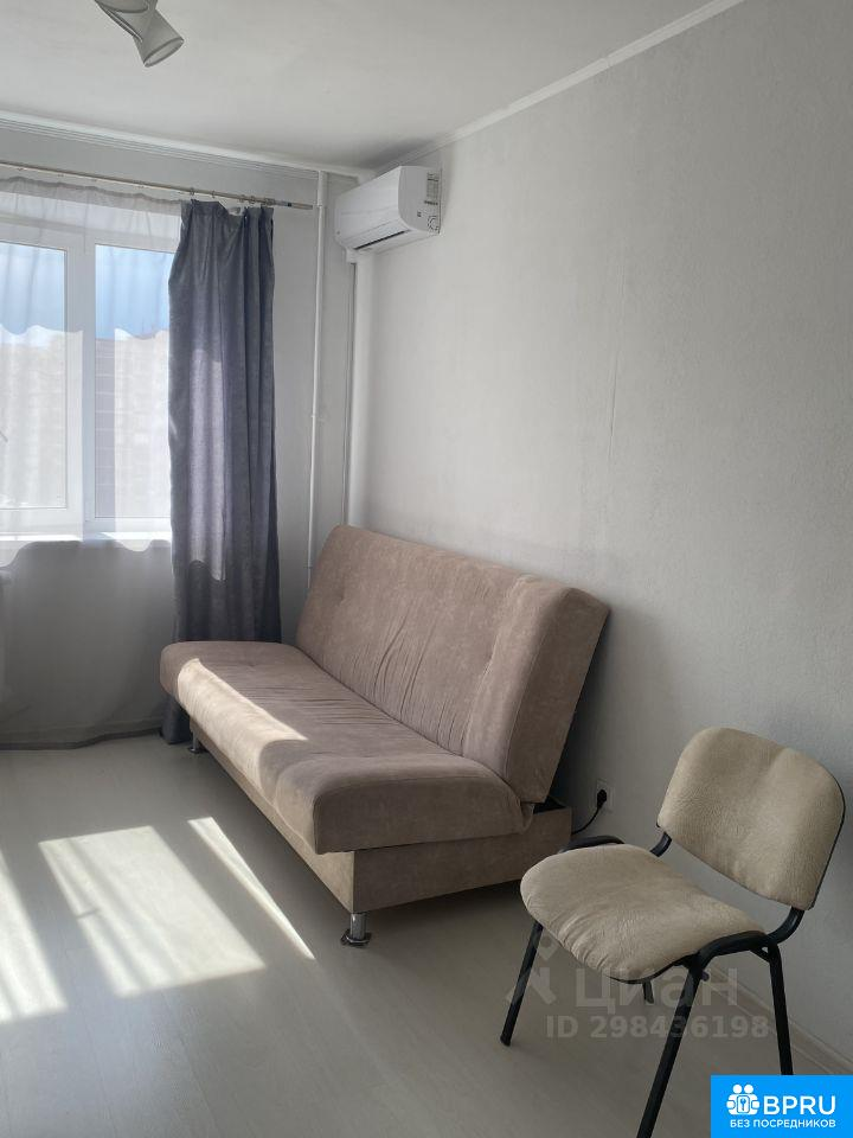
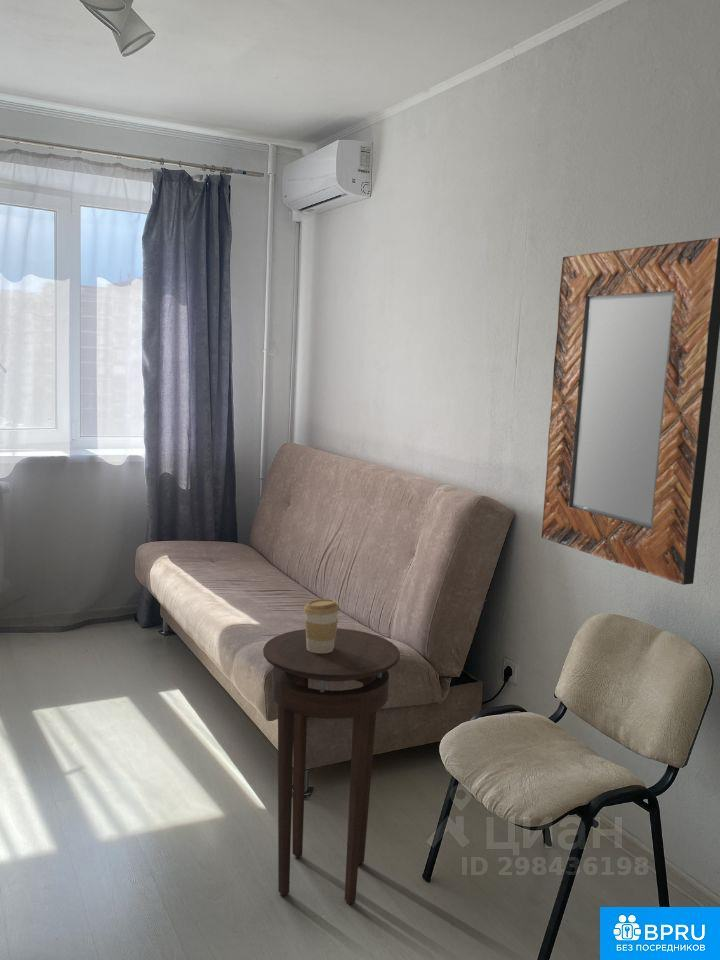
+ home mirror (622, 407)
+ stool (305, 762)
+ coffee cup (321, 624)
